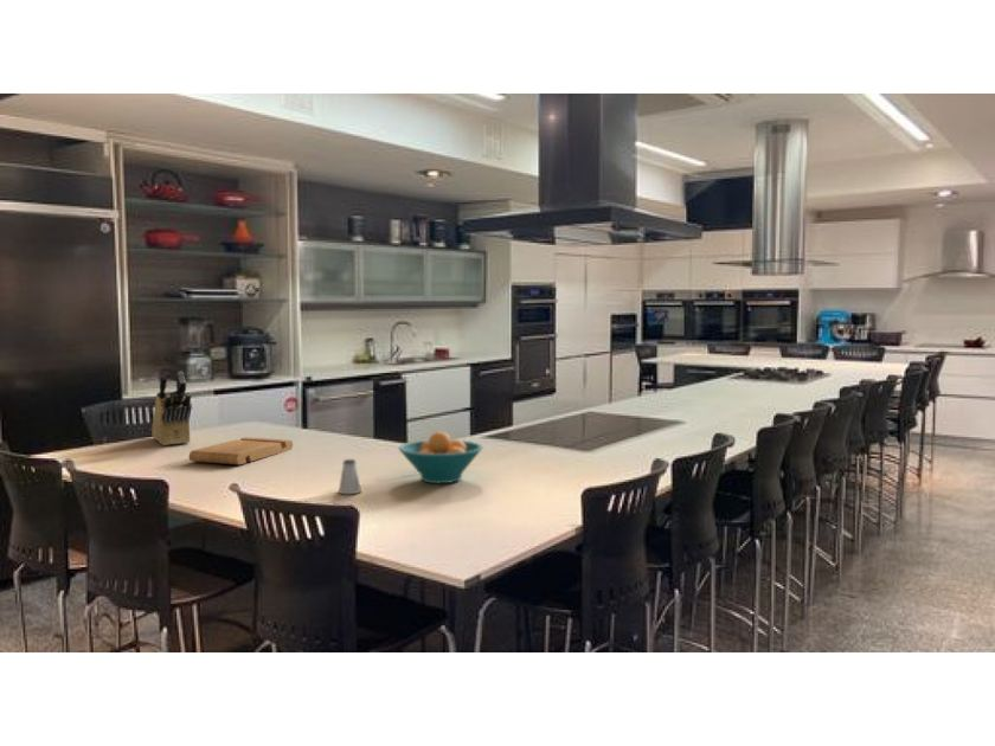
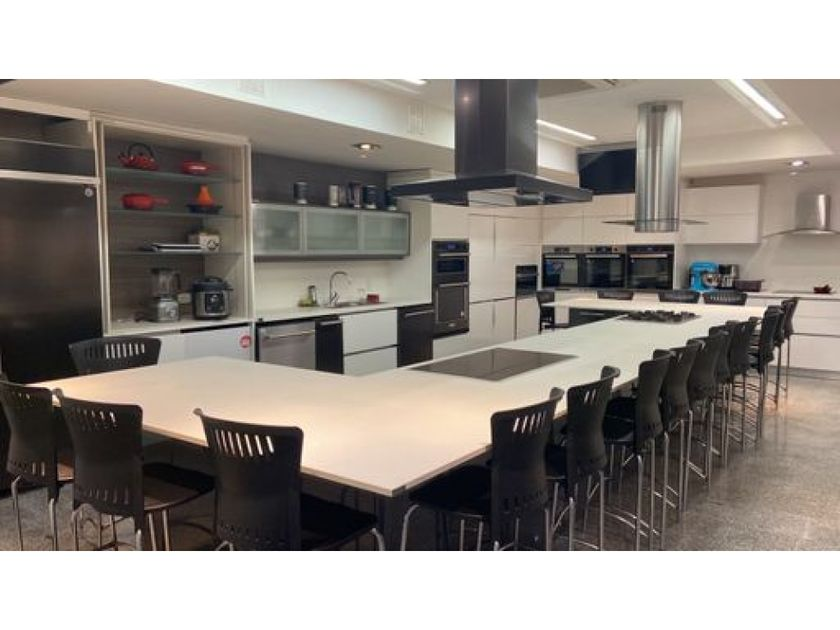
- saltshaker (349, 475)
- cutting board (243, 450)
- fruit bowl (441, 455)
- knife block (171, 406)
